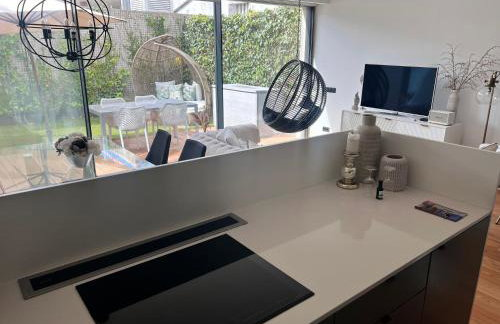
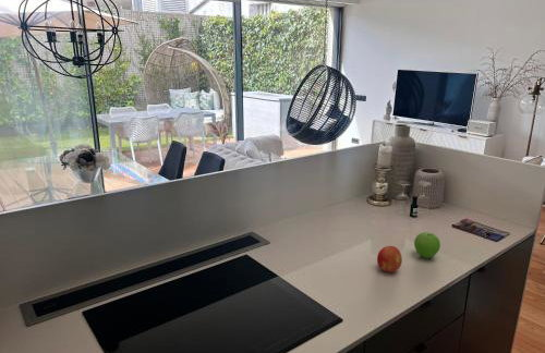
+ fruit (389, 258)
+ fruit (426, 245)
